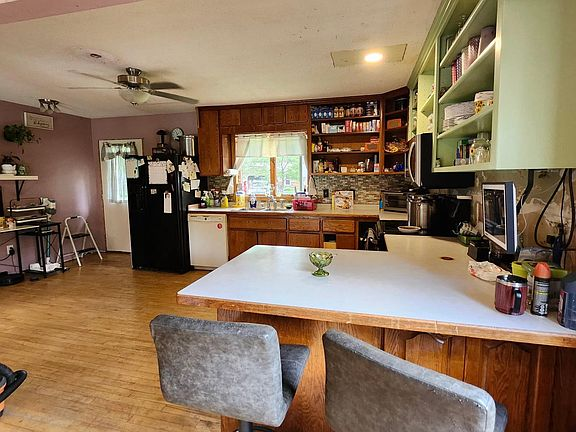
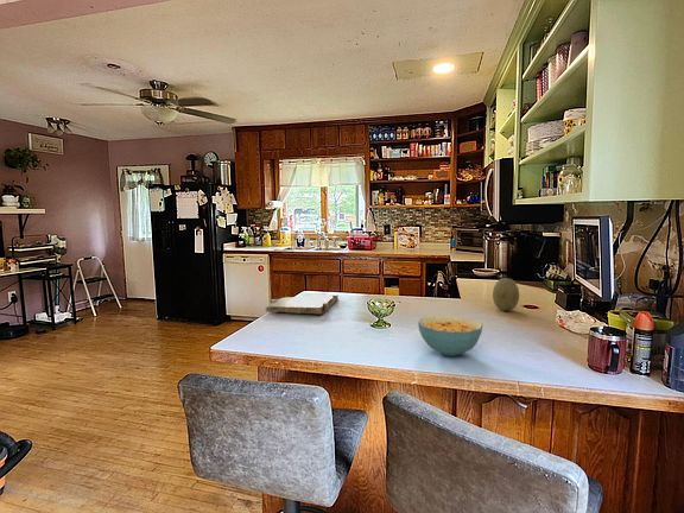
+ cereal bowl (449, 337)
+ cutting board (303, 300)
+ fruit (505, 293)
